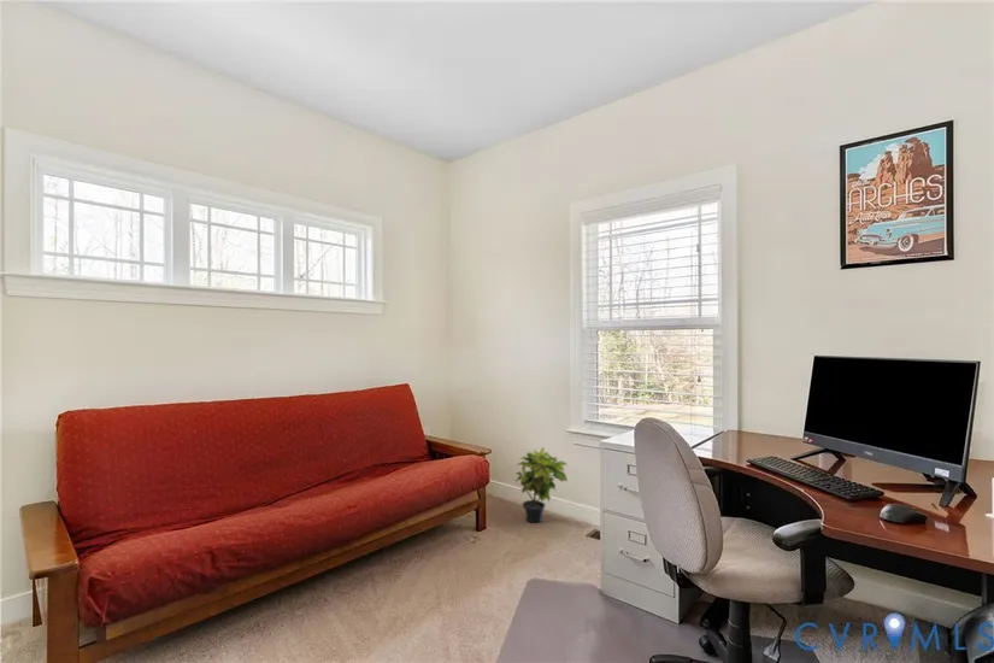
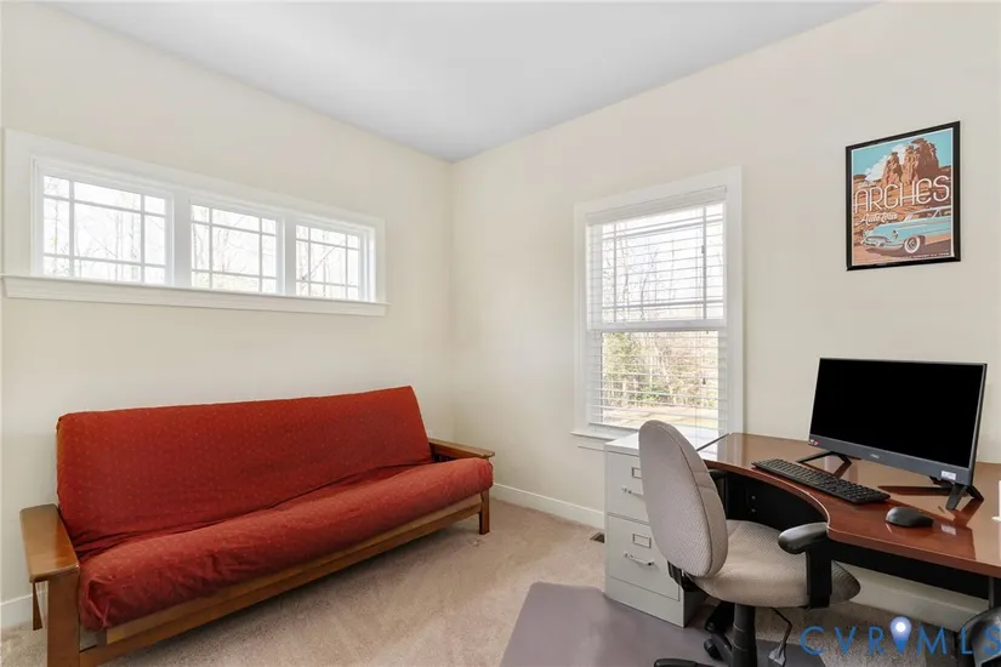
- potted plant (537, 483)
